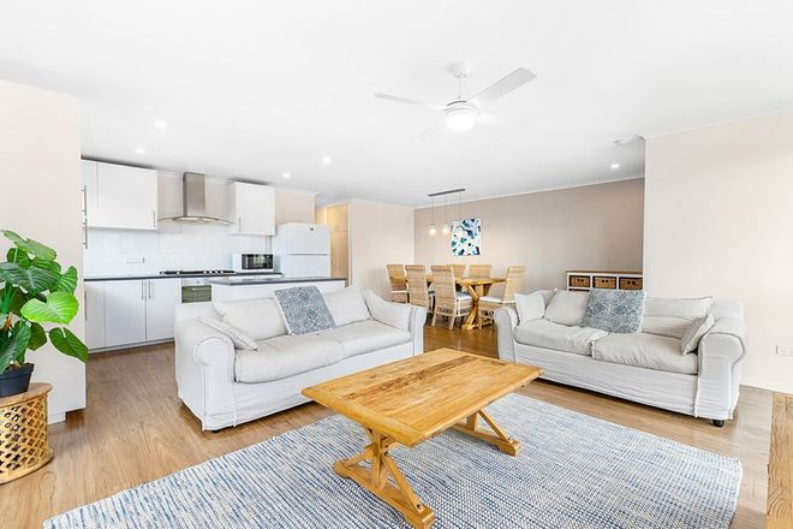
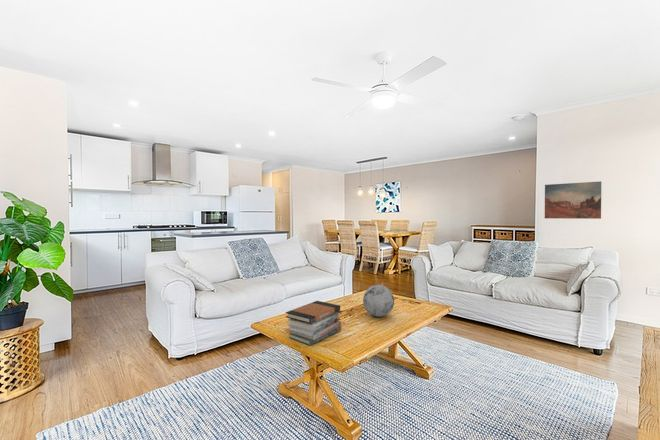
+ wall art (571, 200)
+ book stack (314, 321)
+ decorative orb (378, 300)
